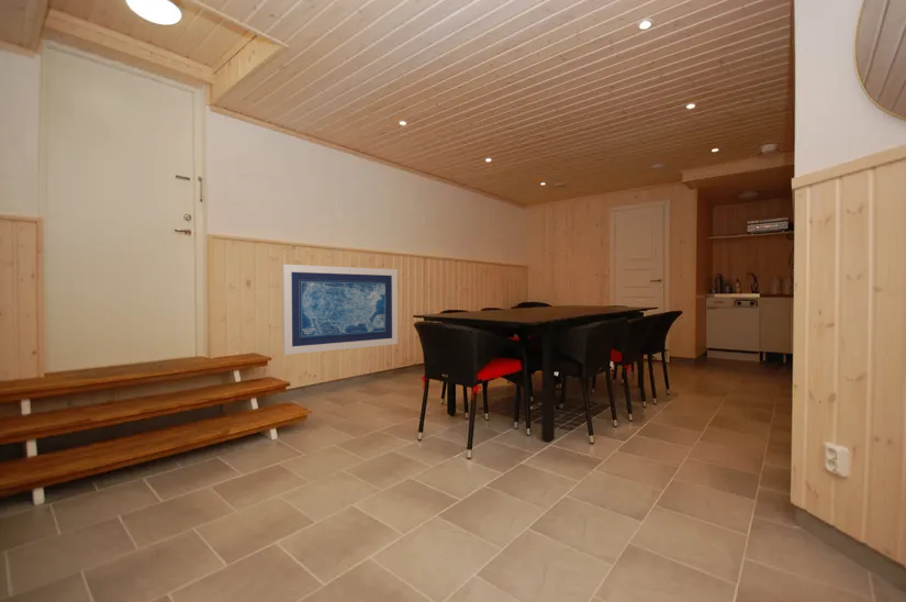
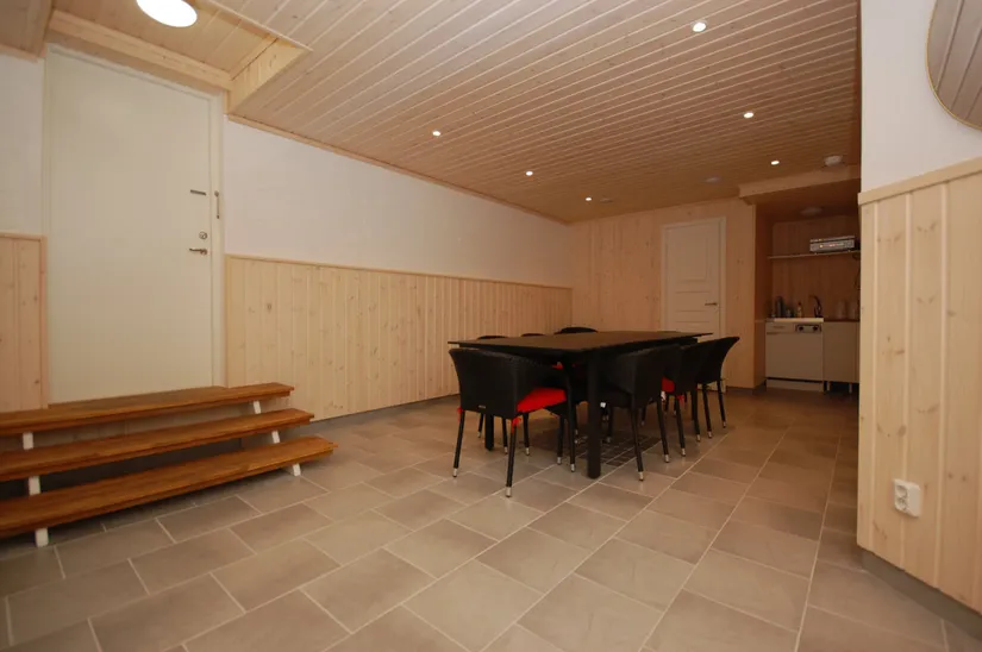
- wall art (345, 308)
